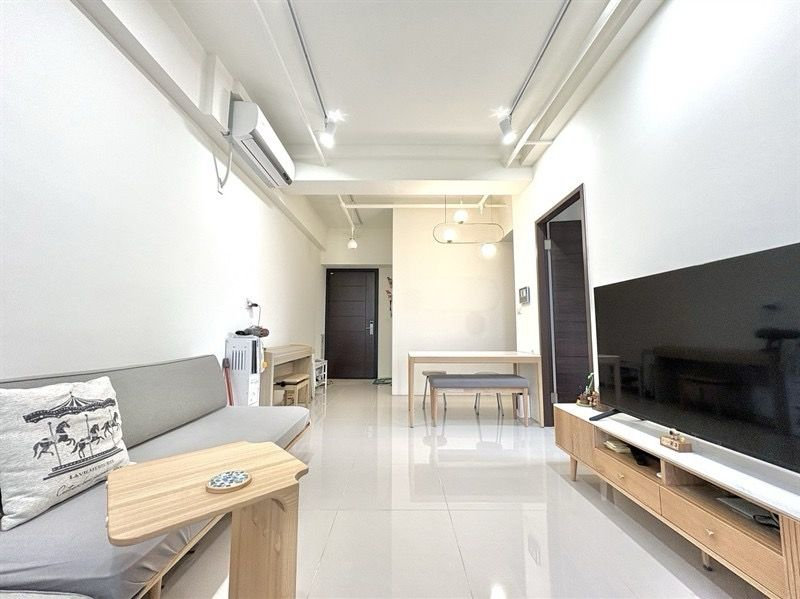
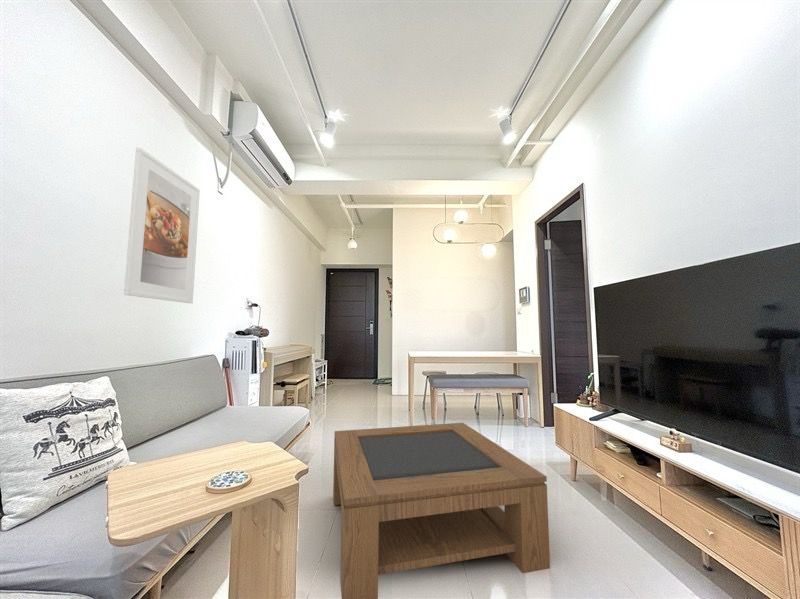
+ coffee table (421, 486)
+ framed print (167, 234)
